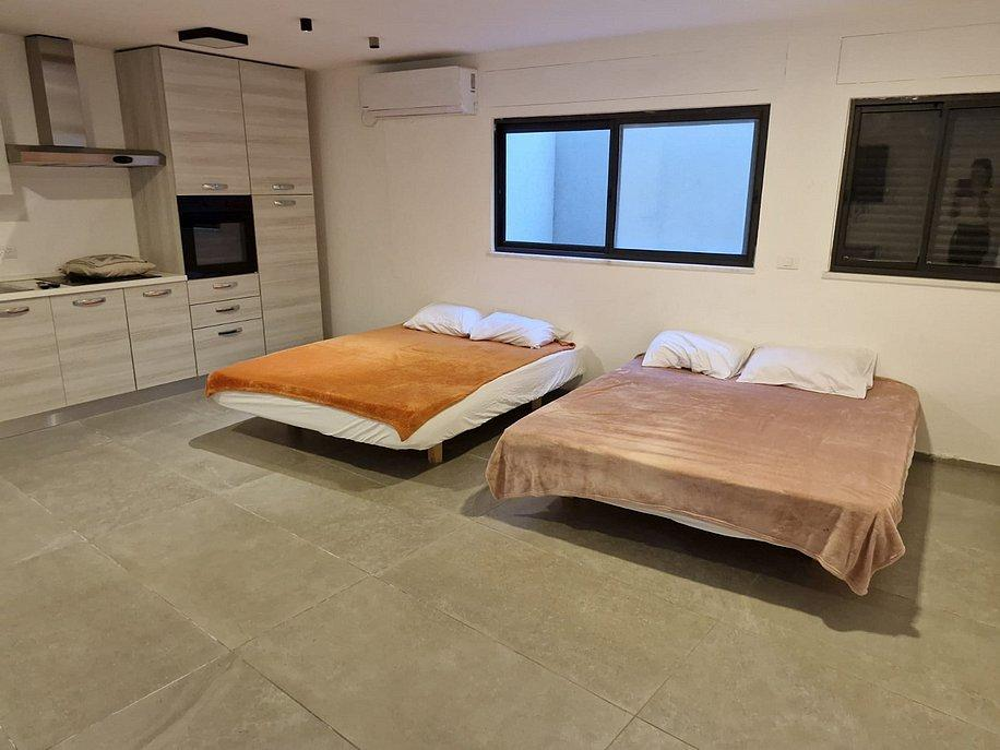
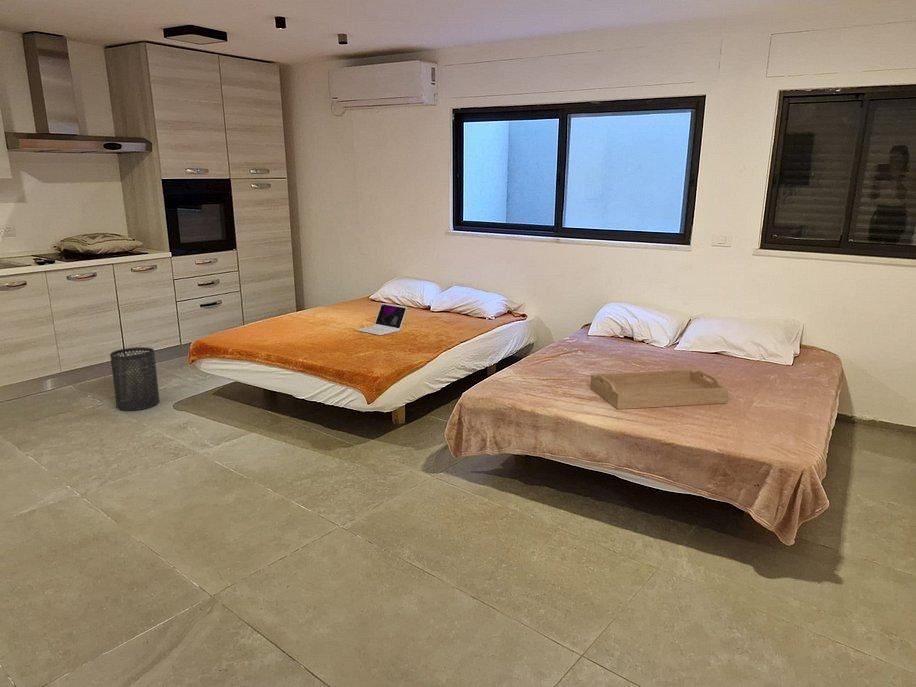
+ laptop (381, 317)
+ trash can (135, 378)
+ serving tray (657, 386)
